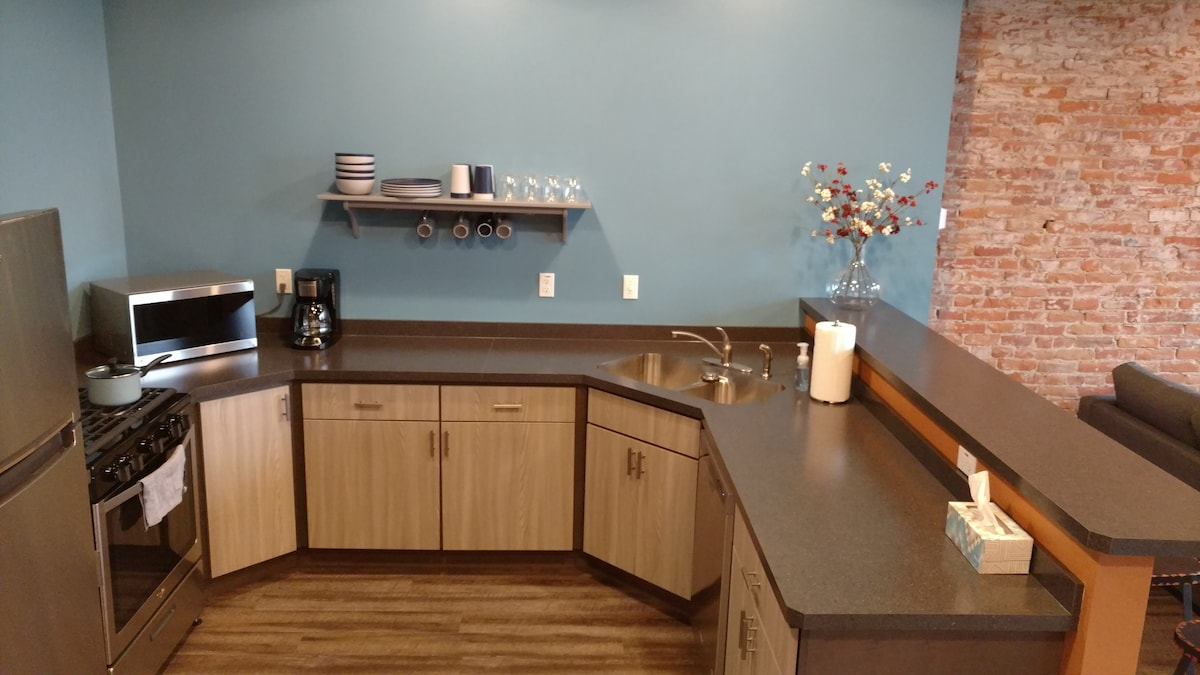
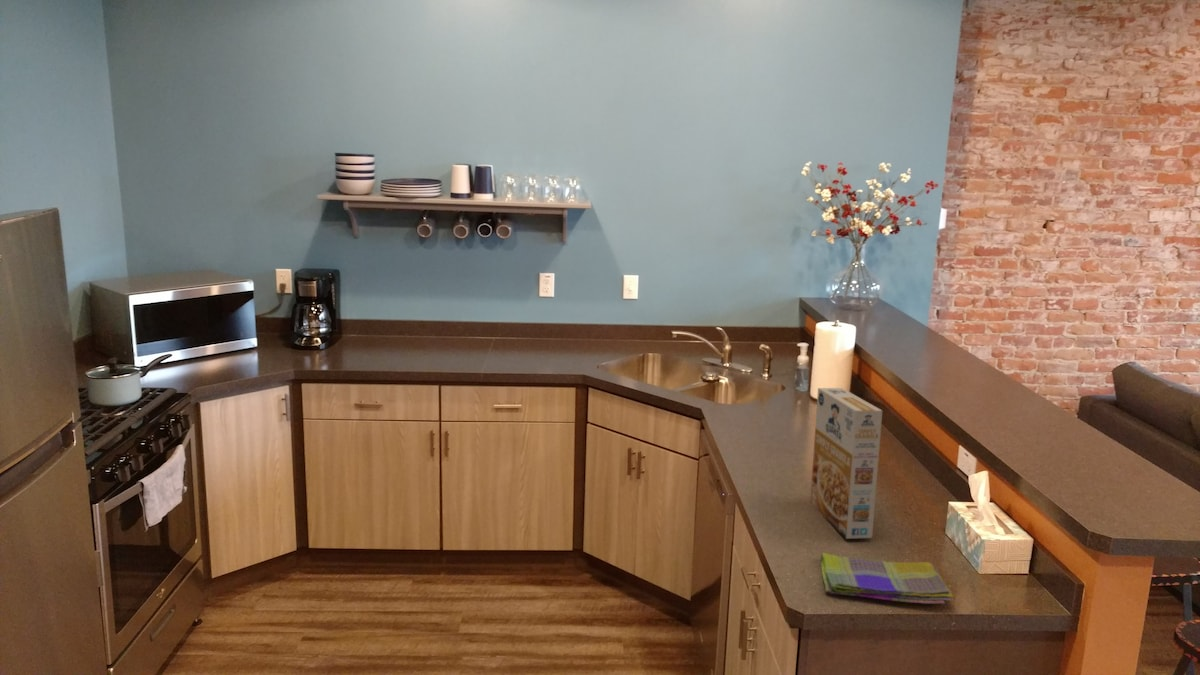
+ dish towel (883, 576)
+ cereal box (844, 459)
